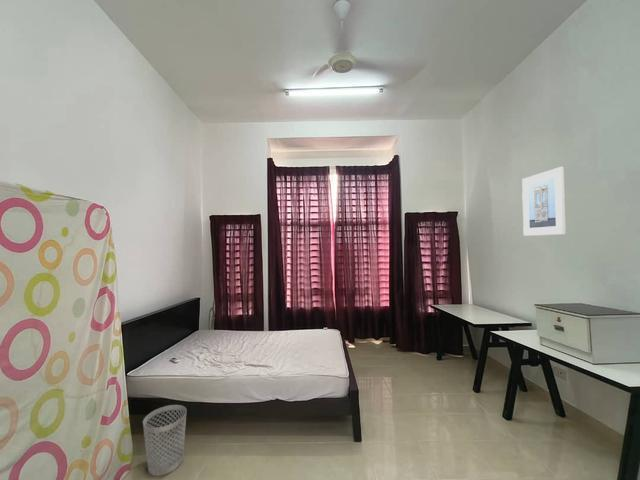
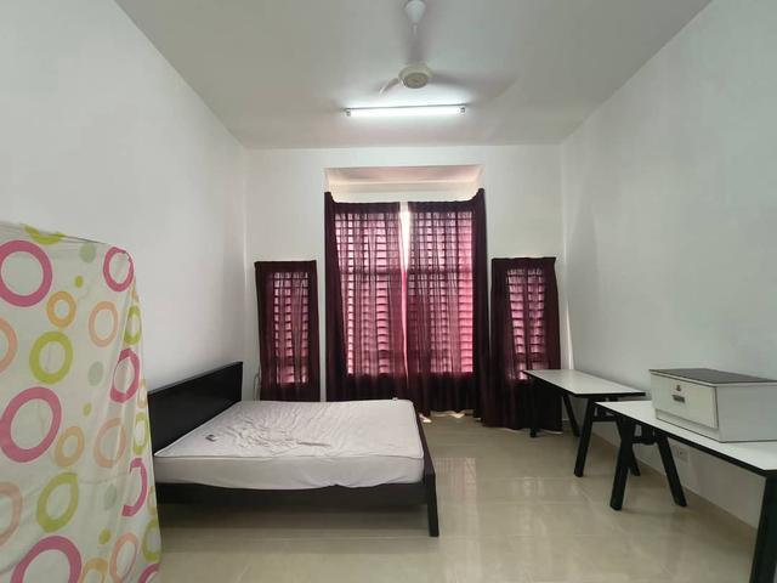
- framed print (541, 204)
- wastebasket (165, 439)
